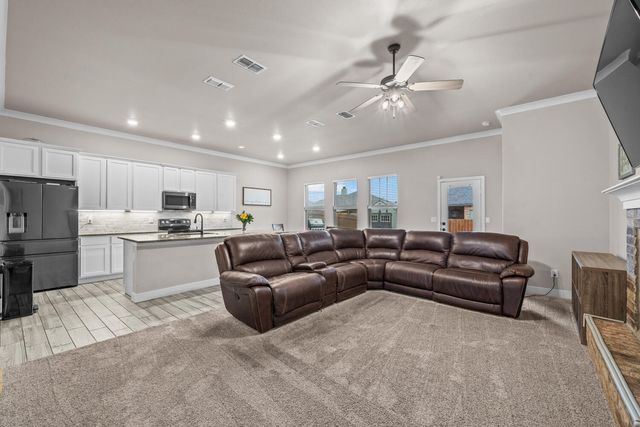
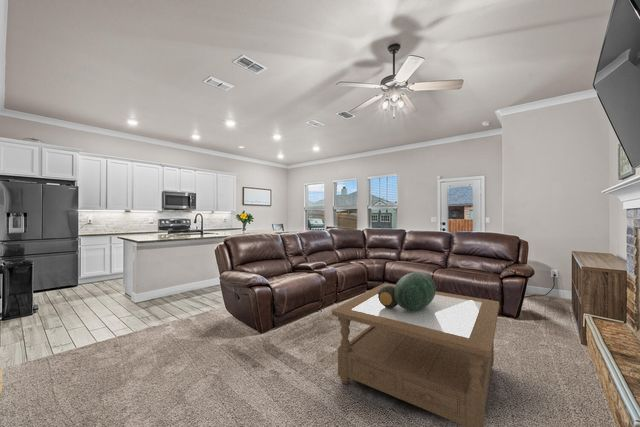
+ coffee table (419, 340)
+ decorative bowl (407, 289)
